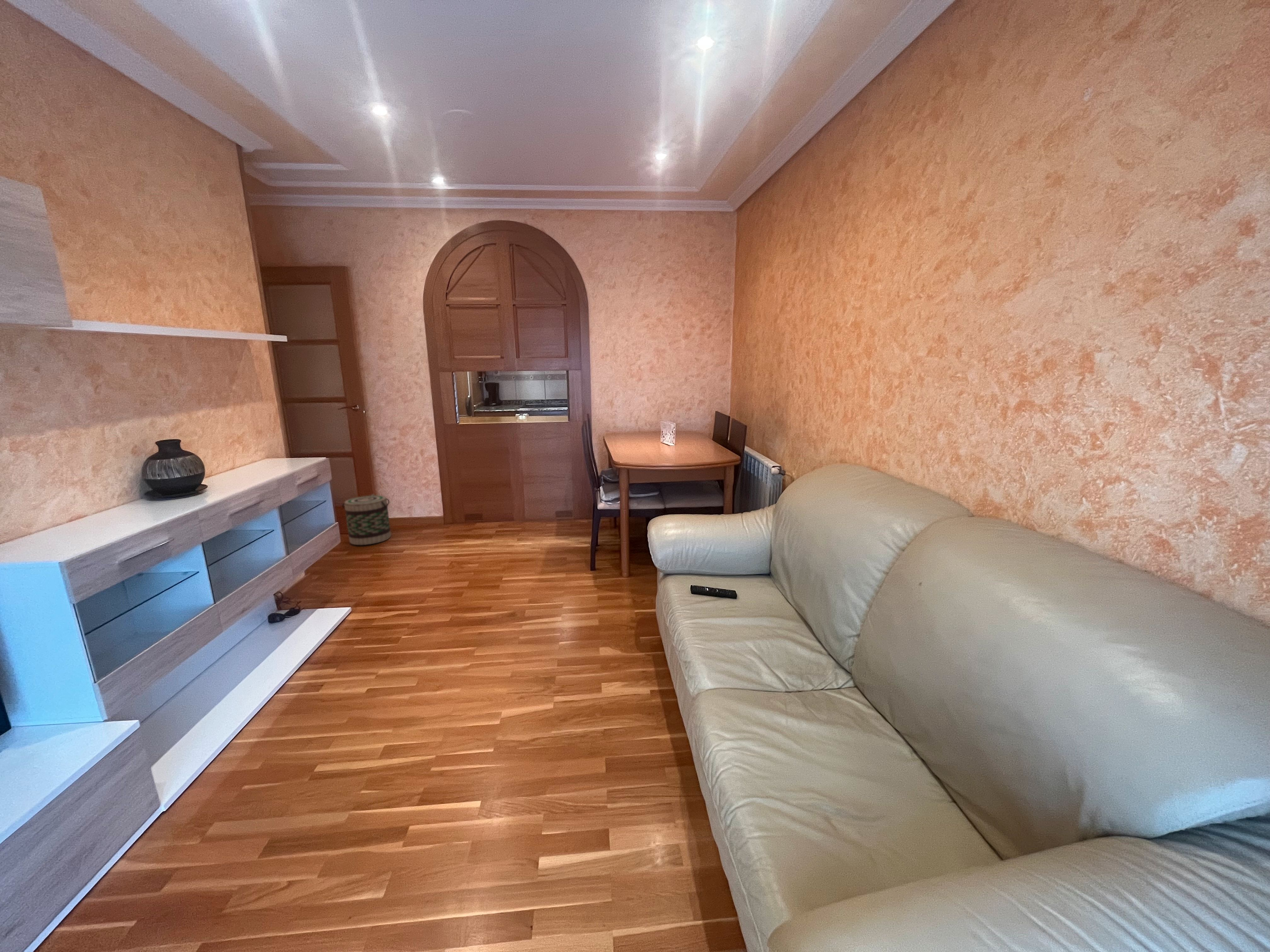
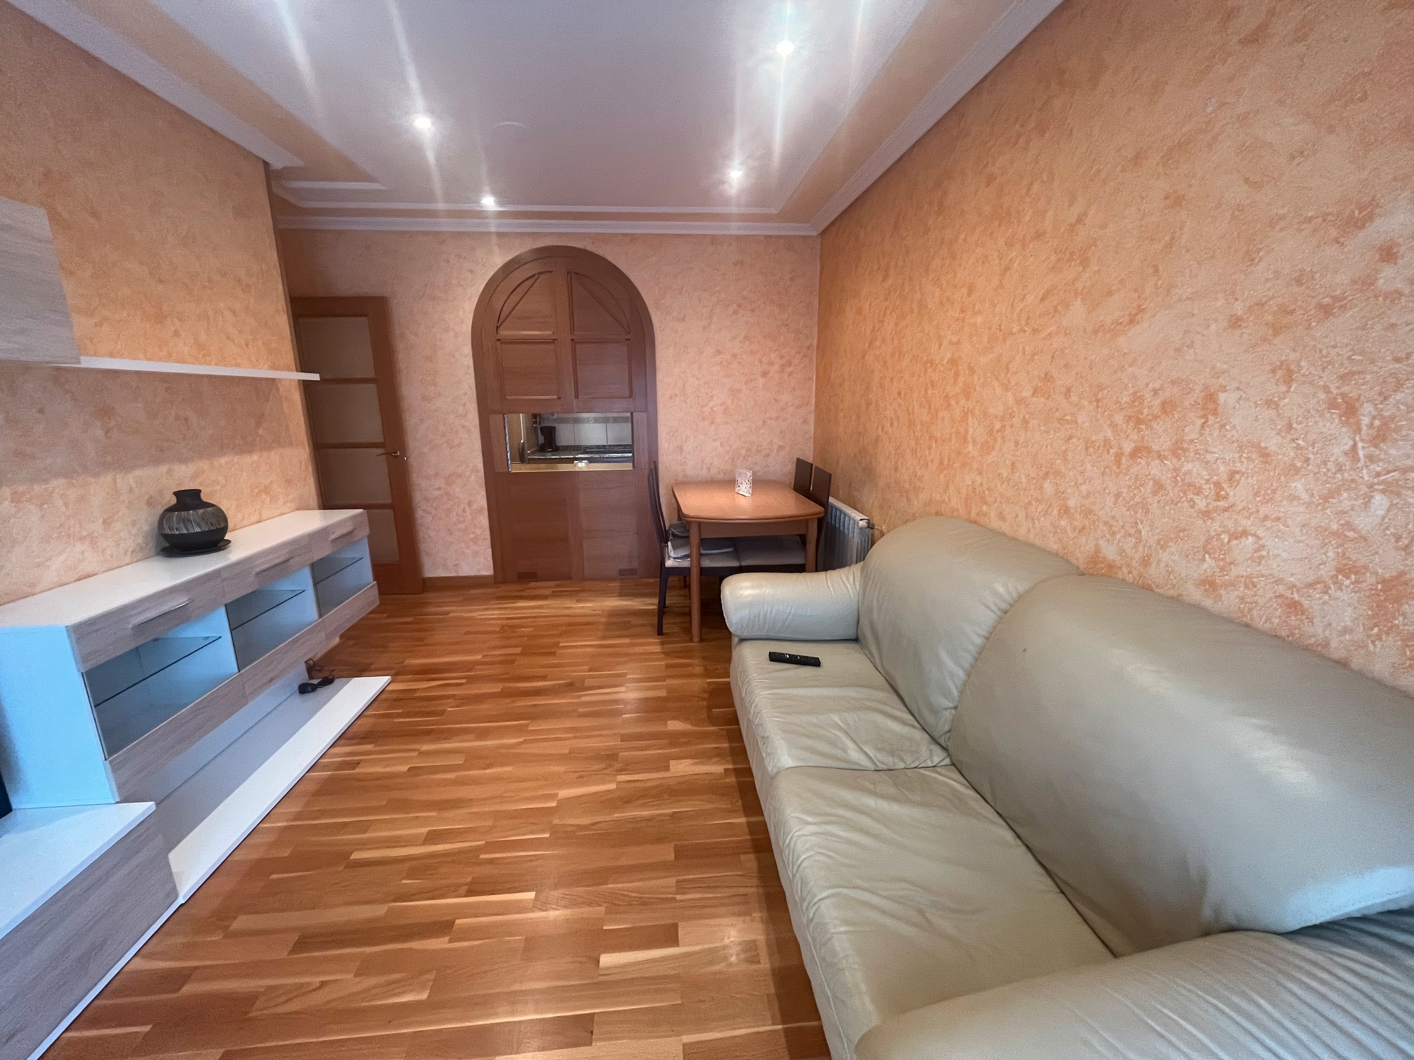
- basket (369, 518)
